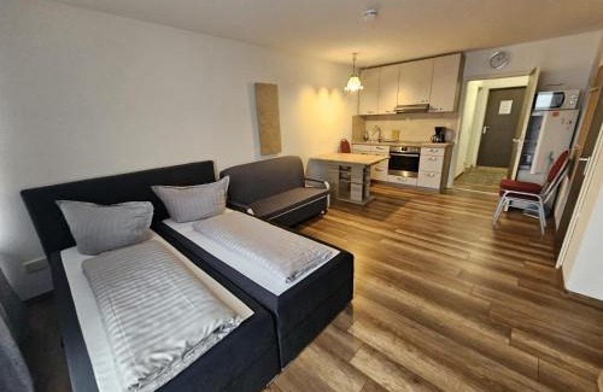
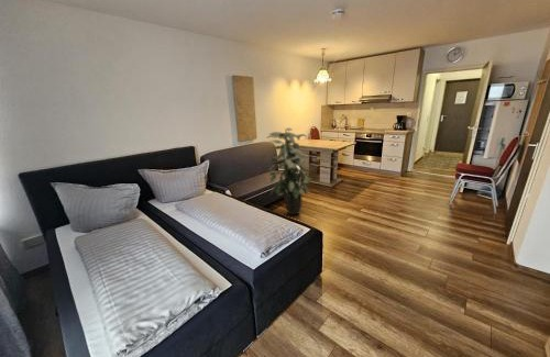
+ indoor plant (288, 171)
